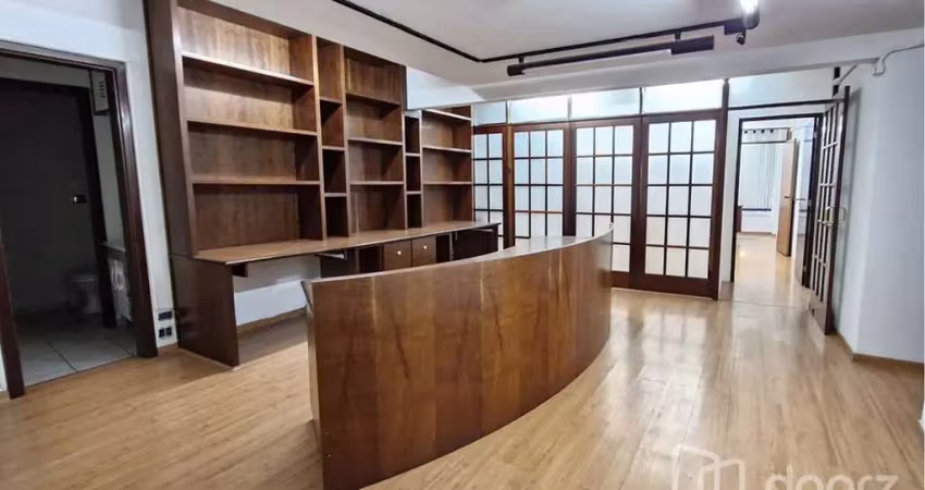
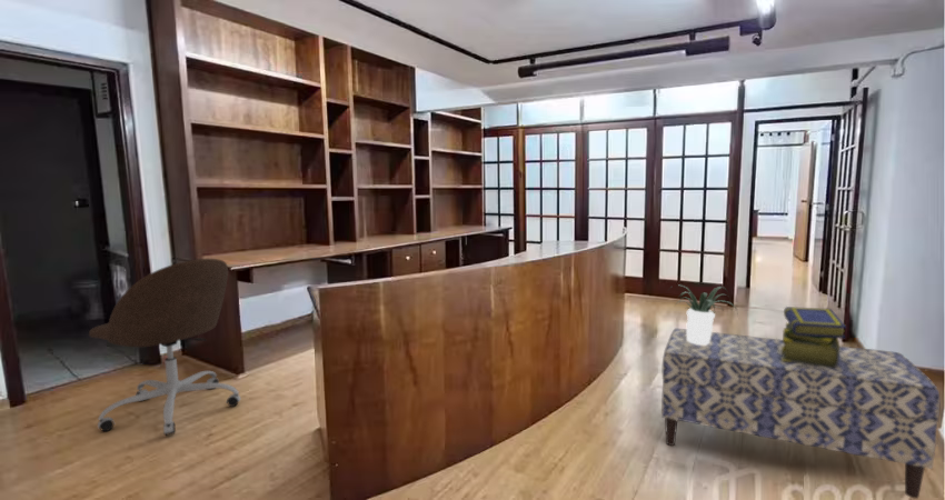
+ potted plant (699, 314)
+ bench (778, 400)
+ stack of books (813, 334)
+ office chair (167, 334)
